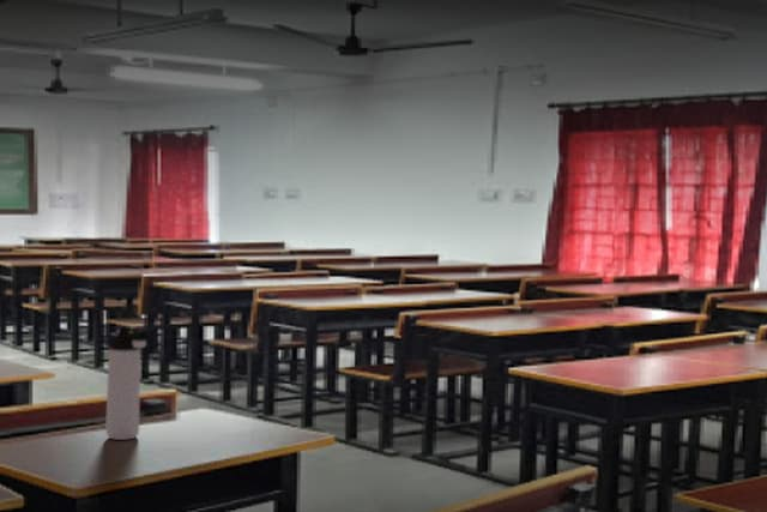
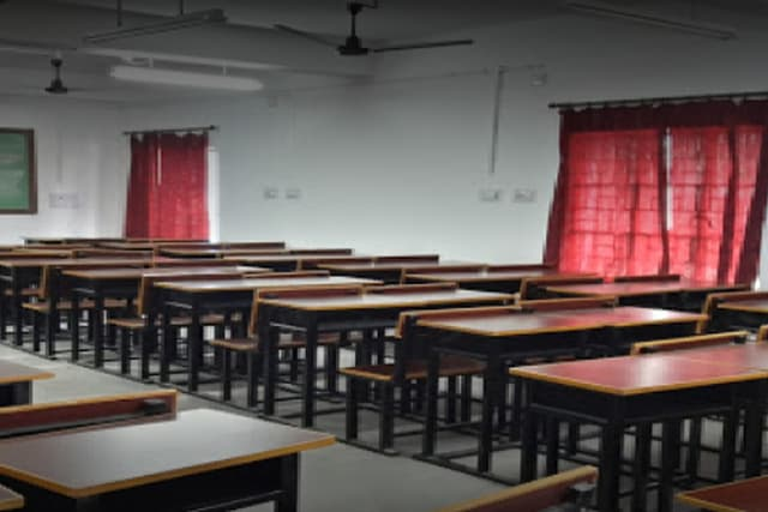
- thermos bottle (128, 383)
